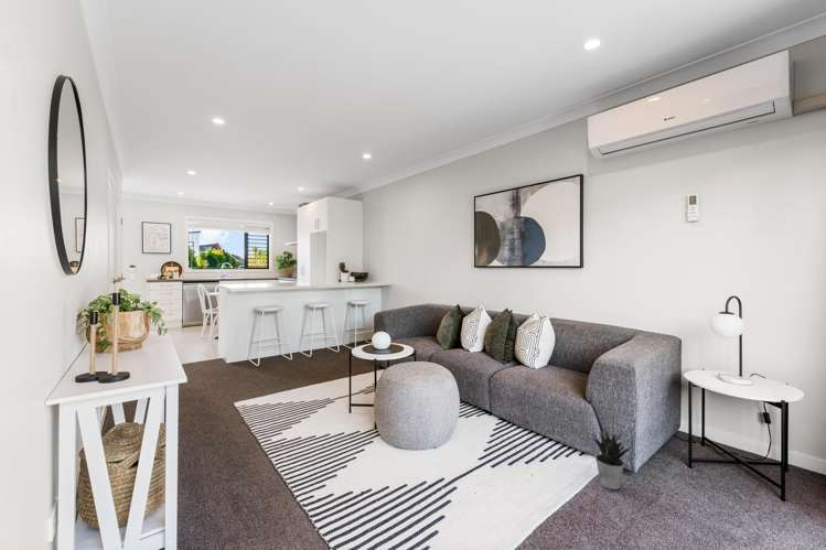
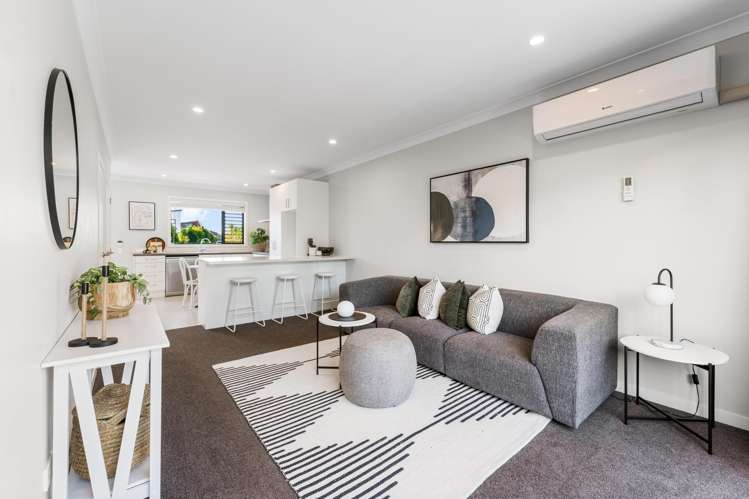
- potted plant (607, 456)
